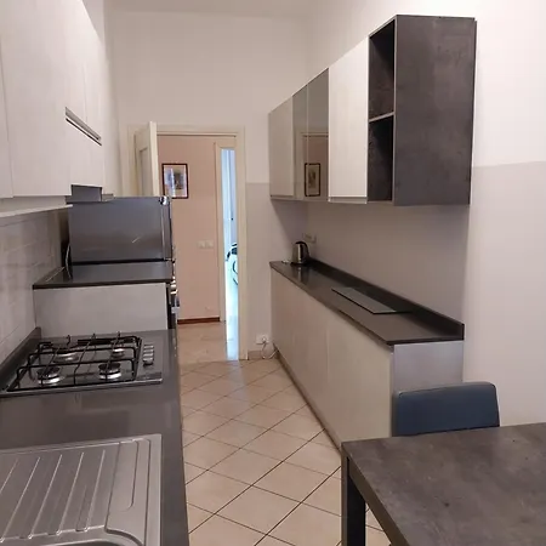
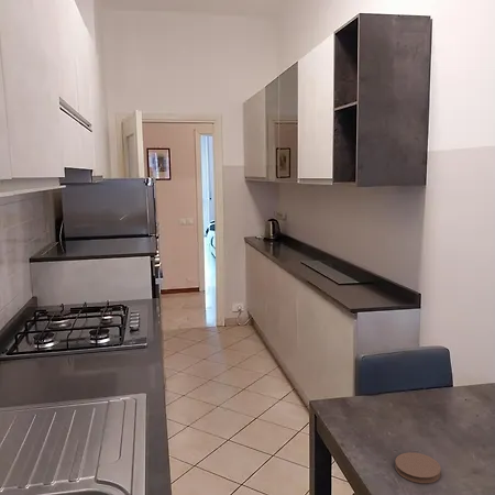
+ coaster (417, 466)
